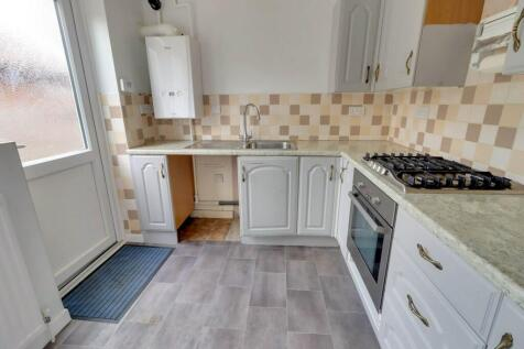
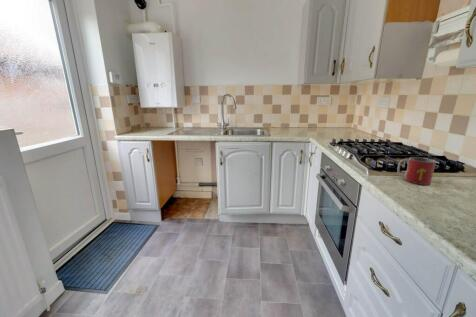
+ mug (414, 169)
